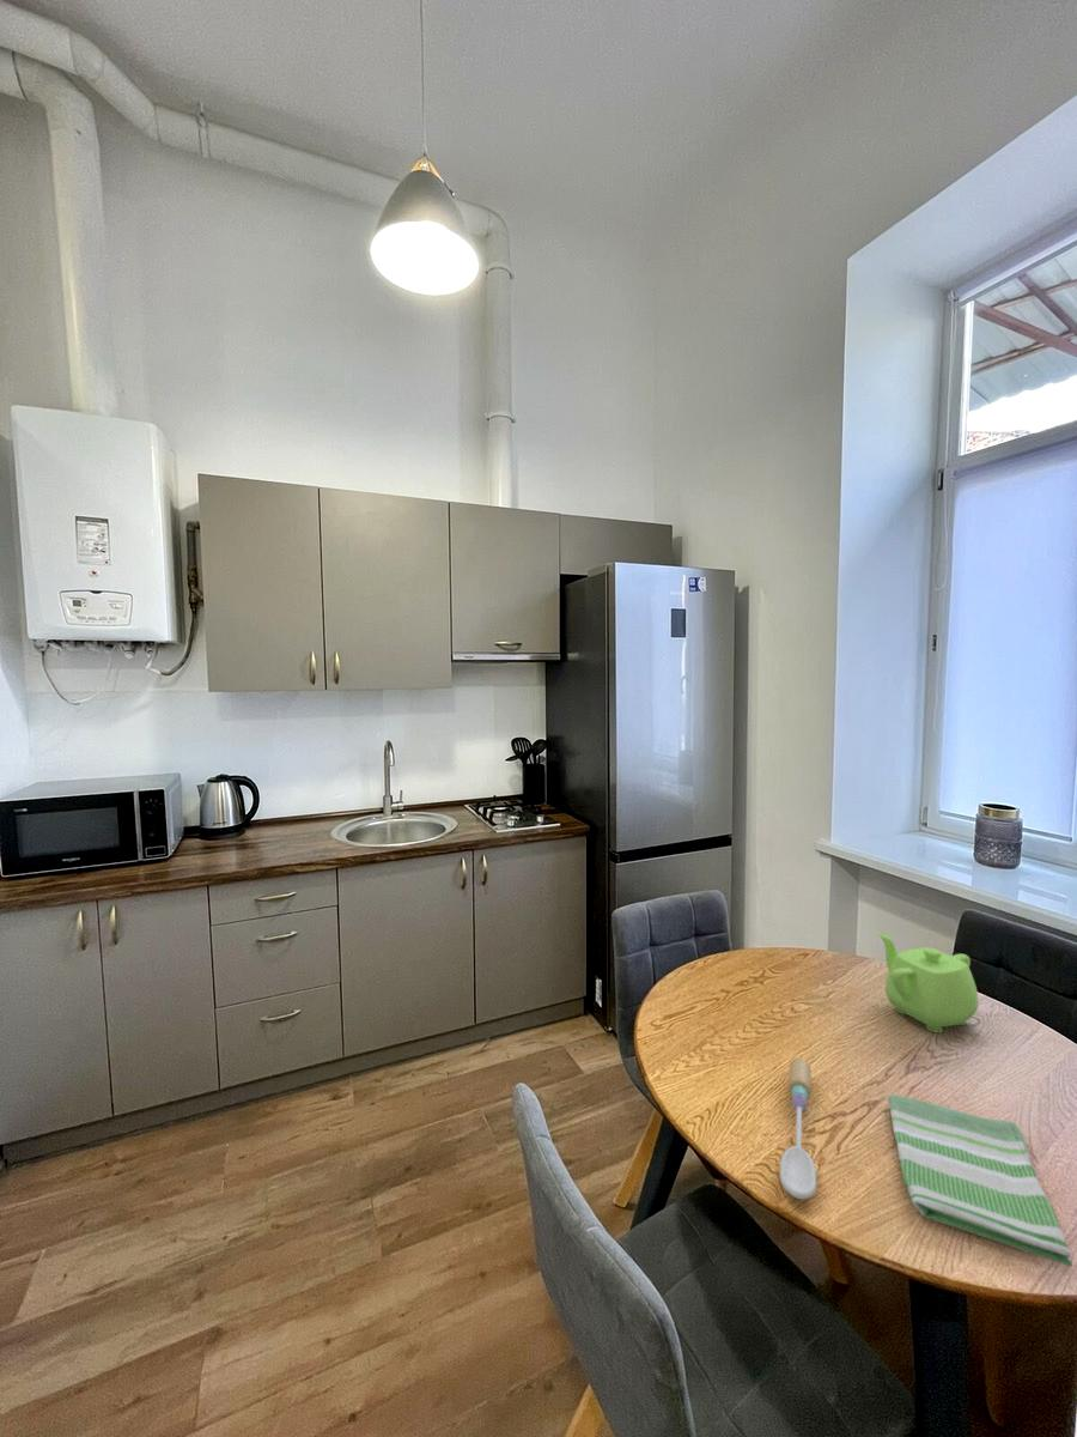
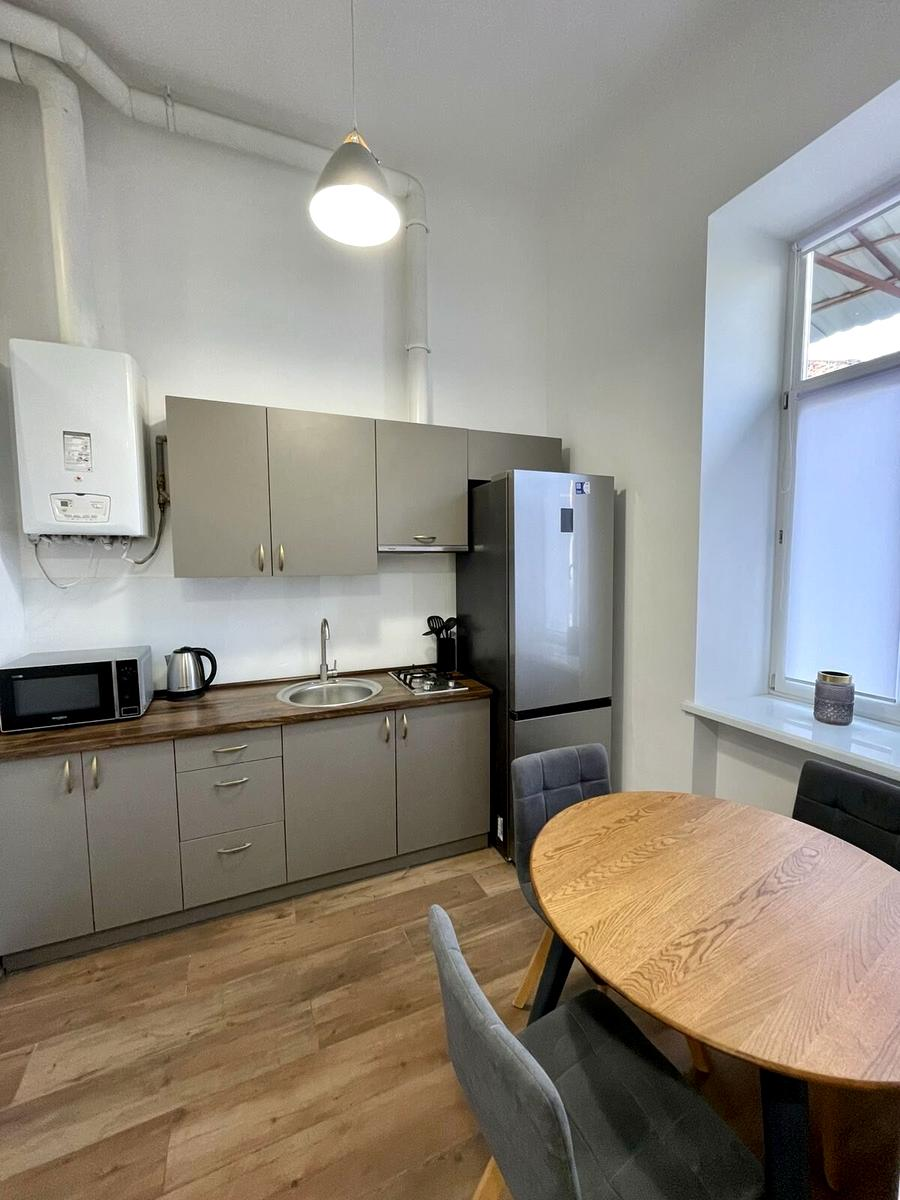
- teapot (918, 977)
- dish towel (968, 1164)
- spoon (798, 1120)
